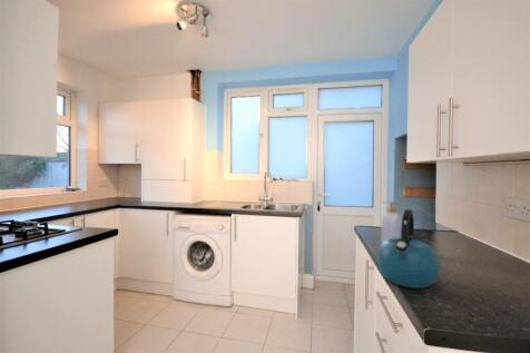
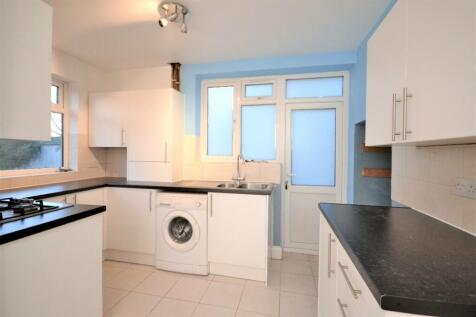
- soap bottle (390, 226)
- kettle (405, 246)
